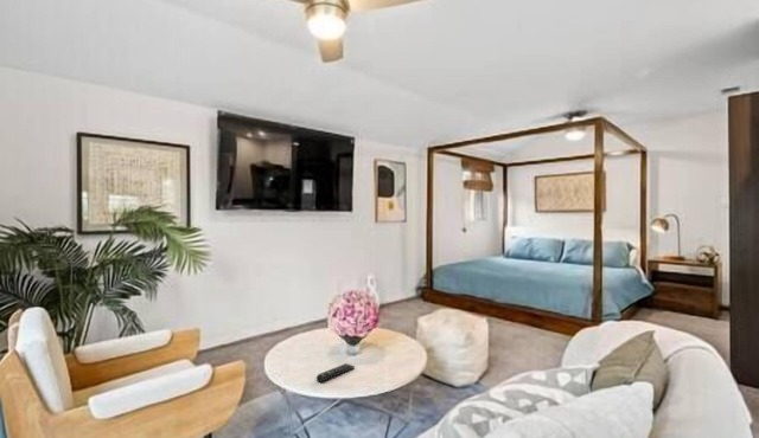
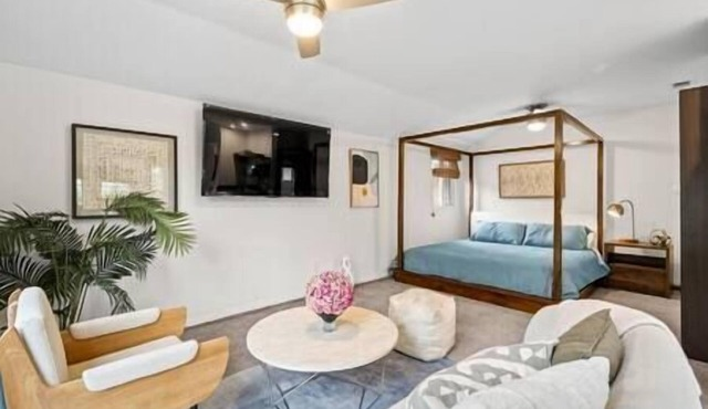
- remote control (336, 372)
